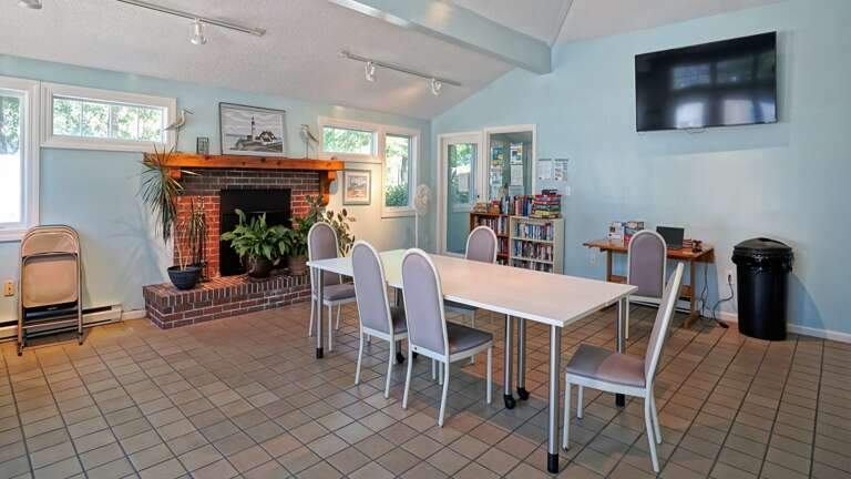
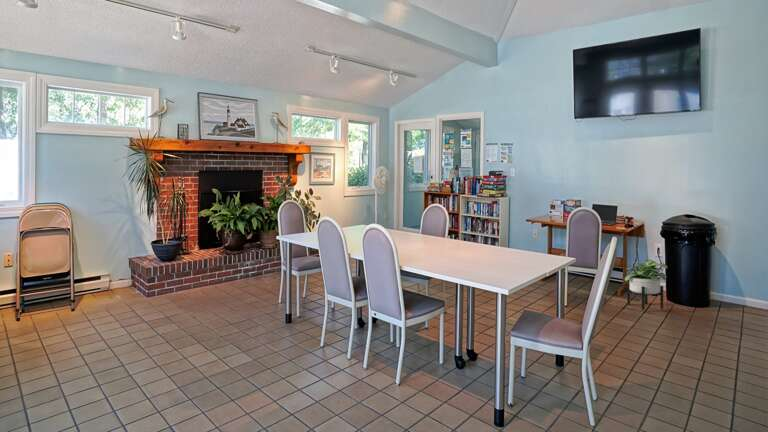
+ potted plant (646, 283)
